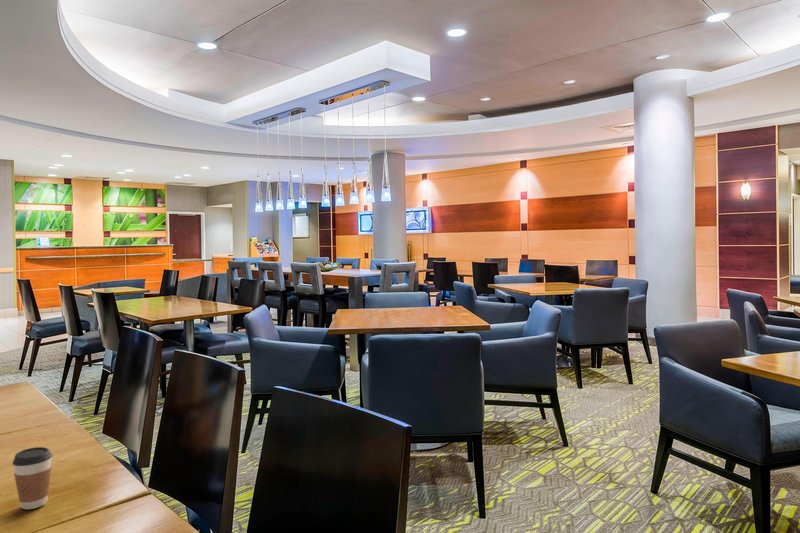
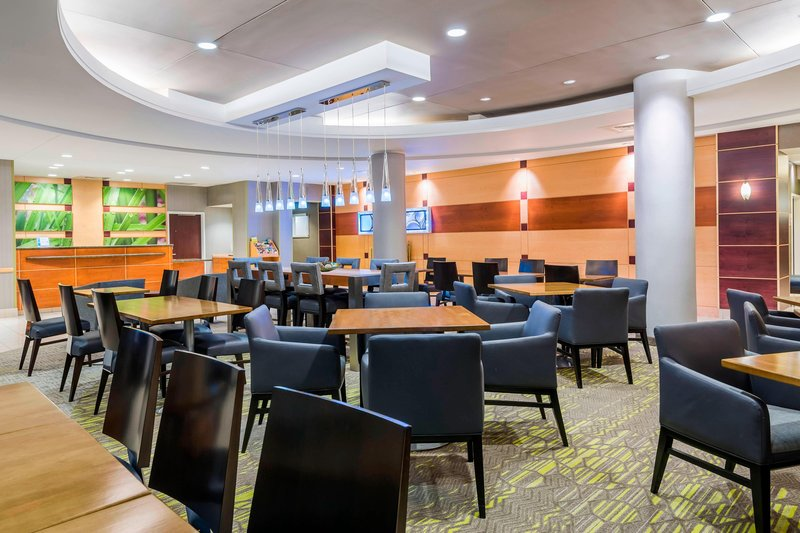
- coffee cup (33, 478)
